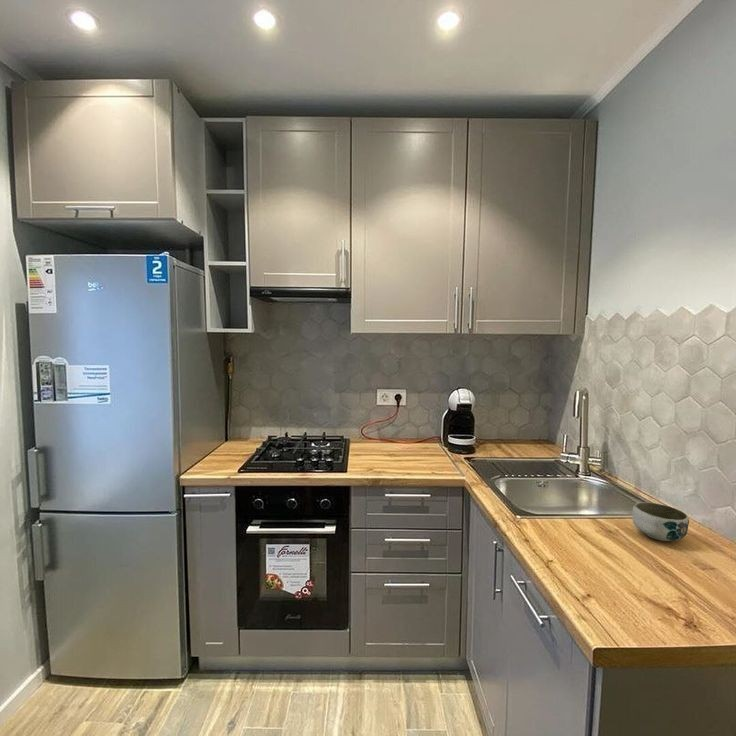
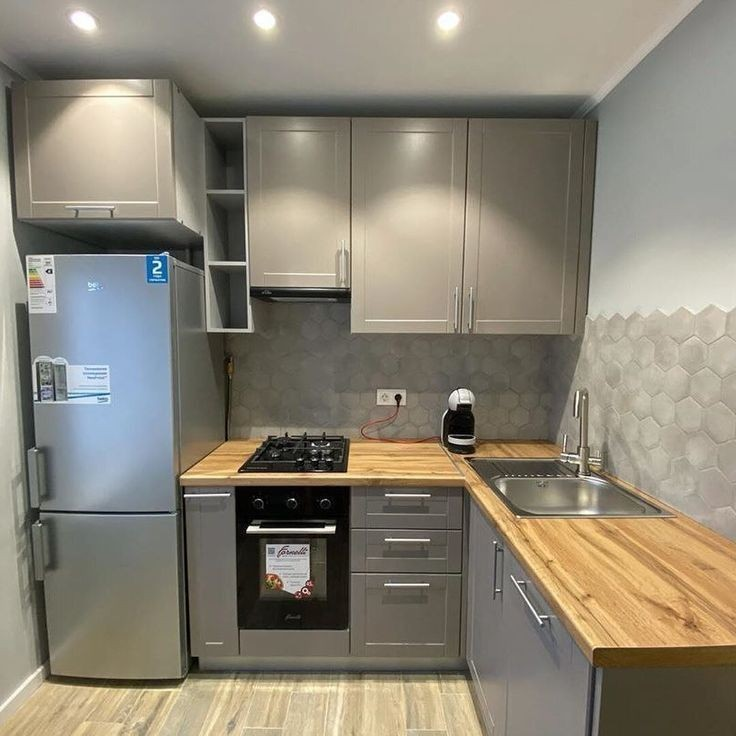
- bowl (659, 523)
